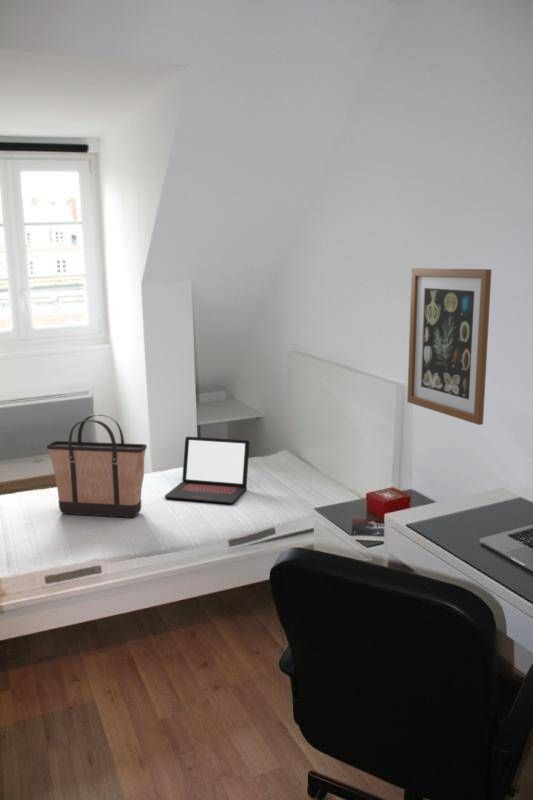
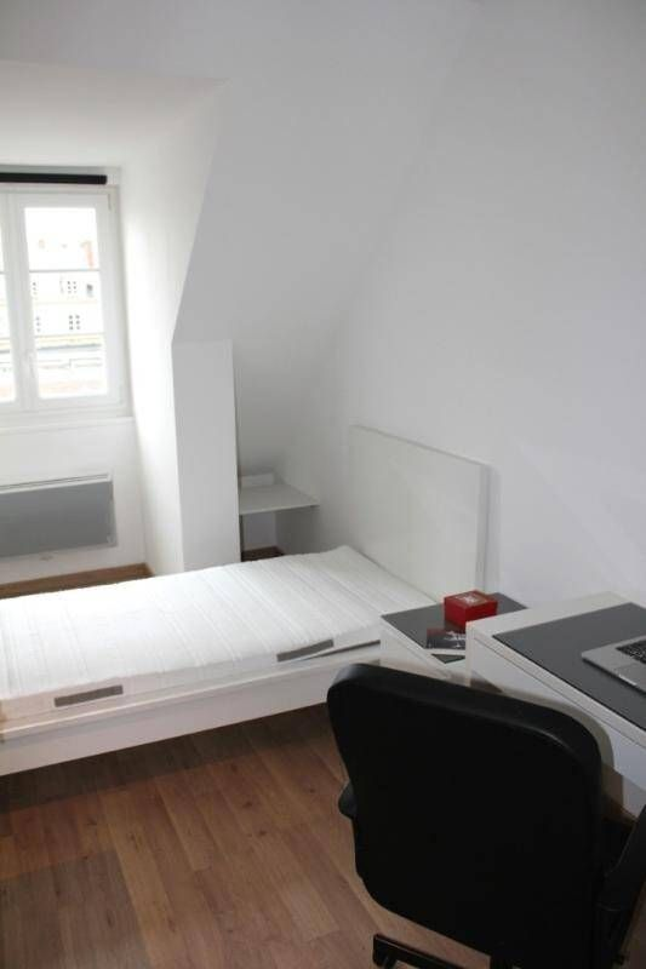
- shopping bag (97, 466)
- laptop (207, 469)
- wall art (445, 342)
